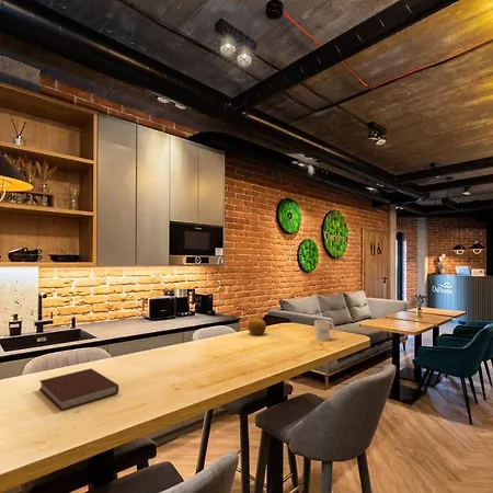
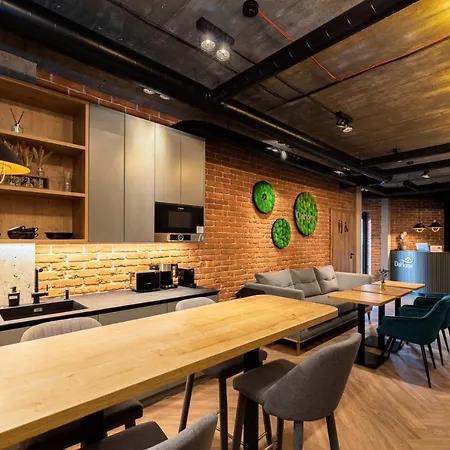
- notebook (78, 387)
- mug (323, 330)
- fruit (256, 326)
